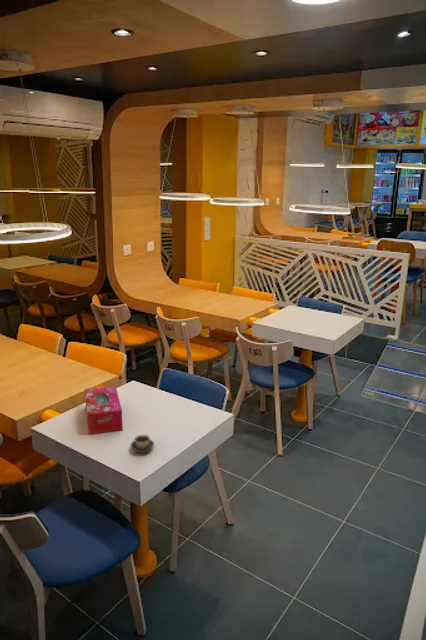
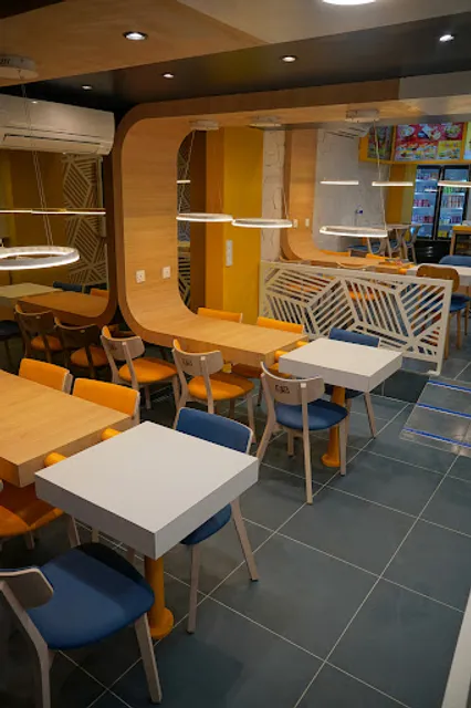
- cup (142, 443)
- tissue box (102, 408)
